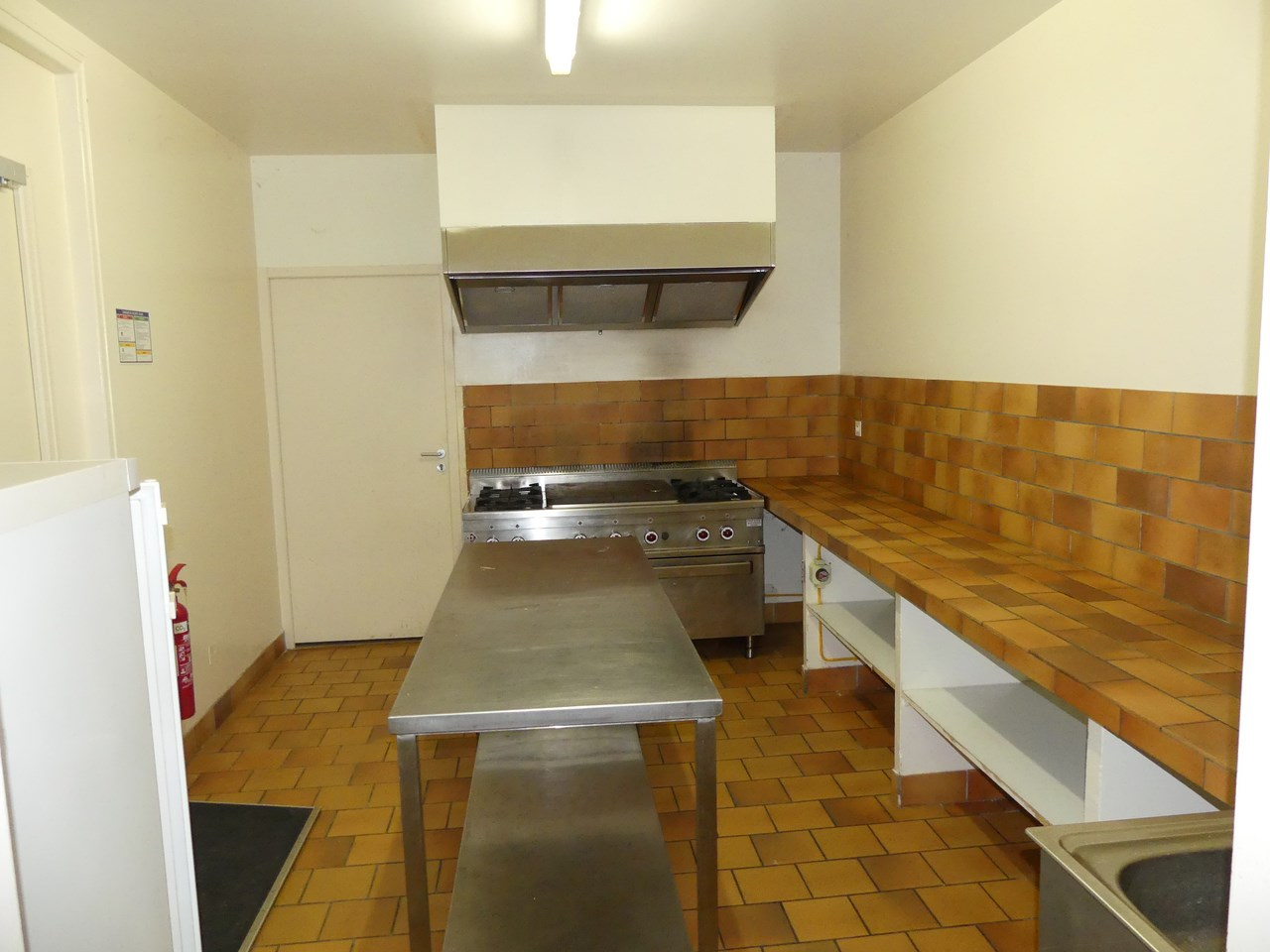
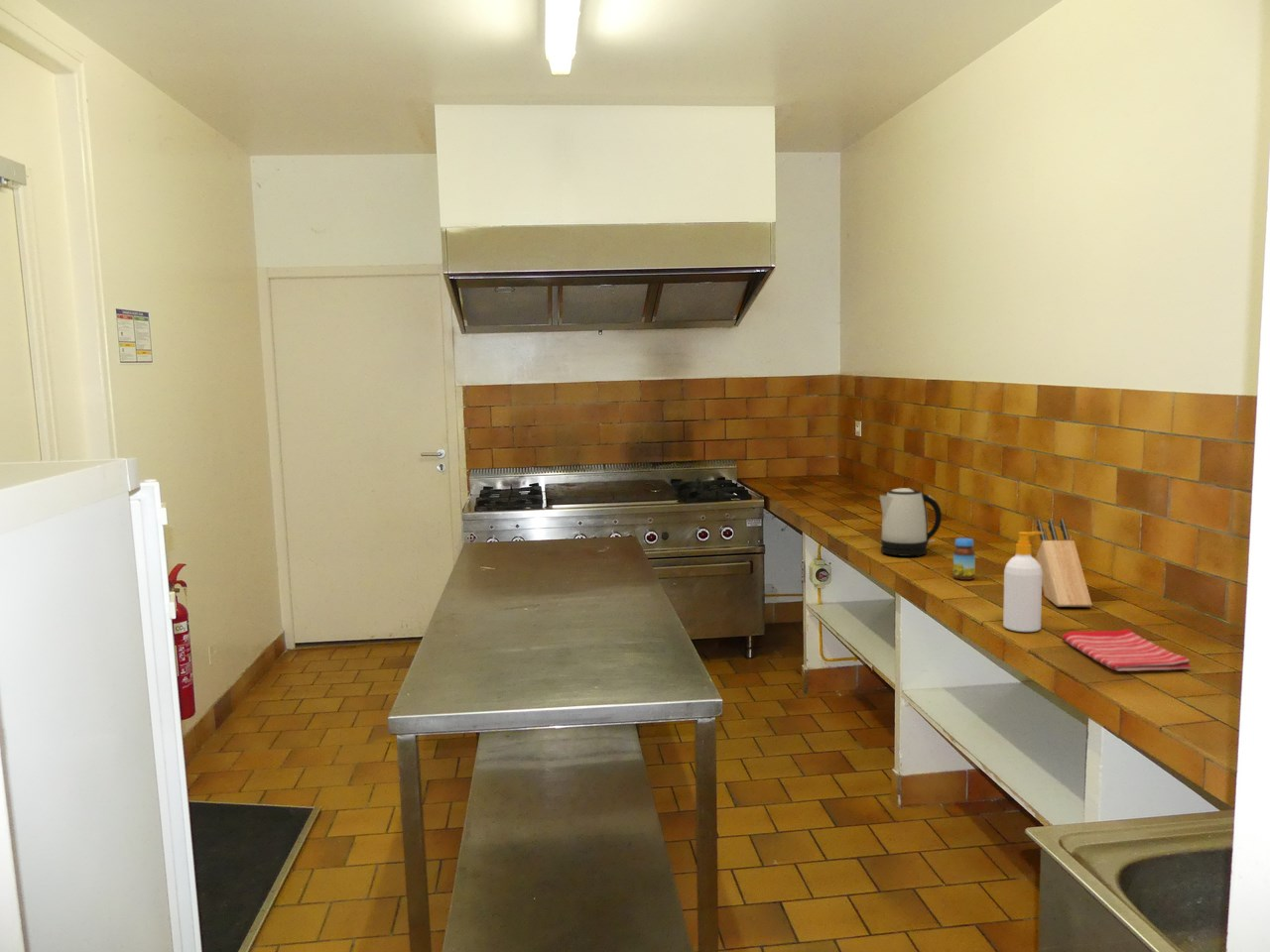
+ jar (963, 558)
+ soap bottle (1024, 580)
+ dish towel (1122, 649)
+ kettle (910, 520)
+ knife block (1061, 560)
